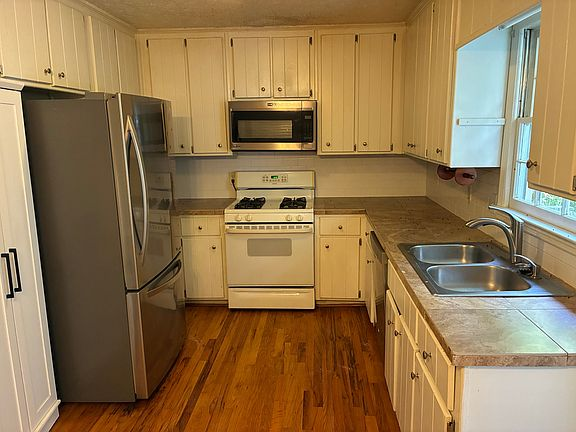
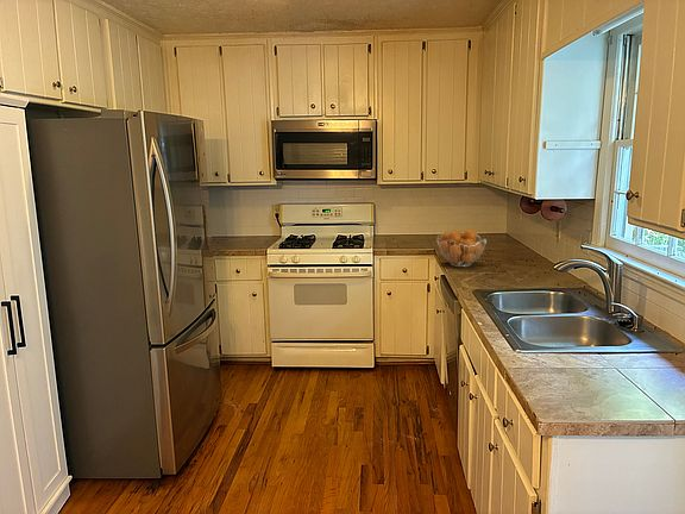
+ fruit basket (460, 246)
